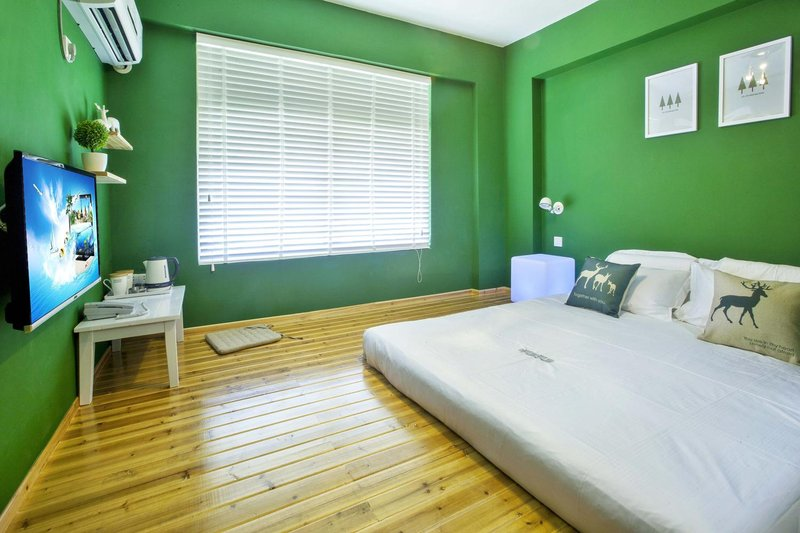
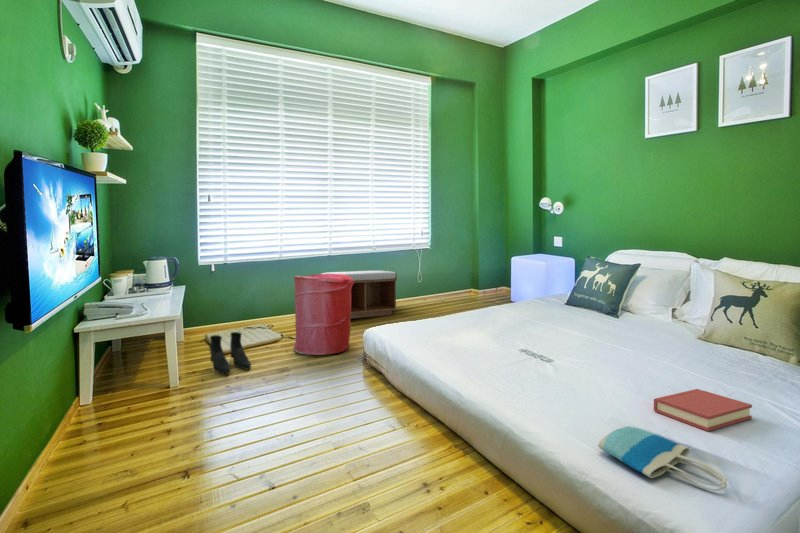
+ tote bag (661, 456)
+ laundry hamper (323, 311)
+ bench (358, 293)
+ hardback book (701, 408)
+ boots (231, 350)
